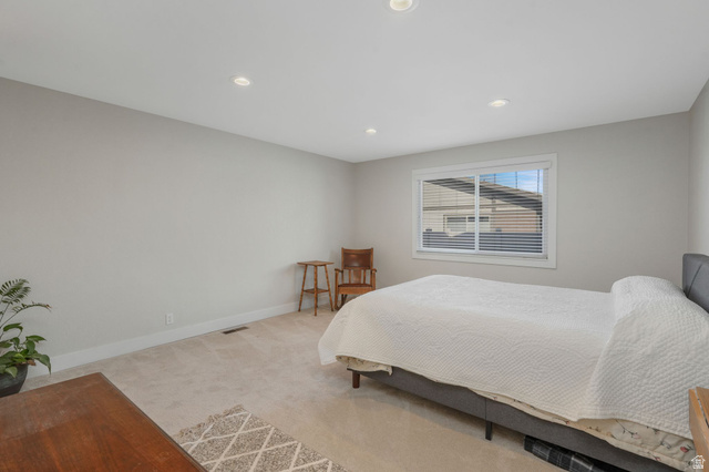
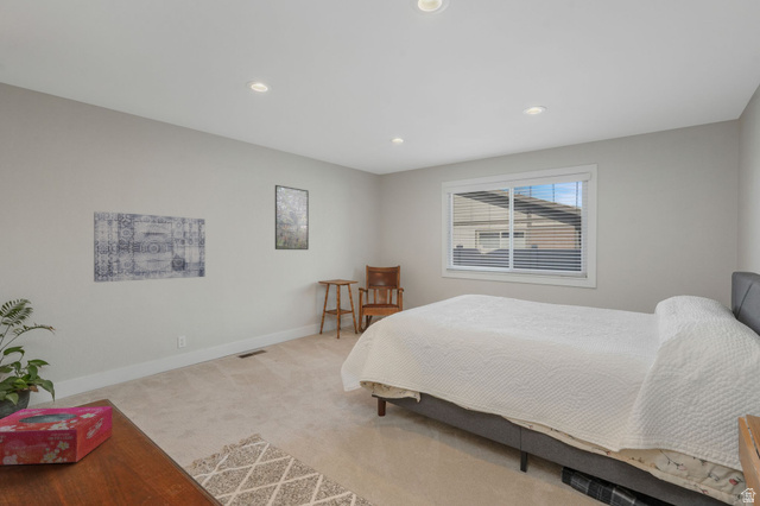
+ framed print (292, 219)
+ tissue box (48, 434)
+ wall art (154, 247)
